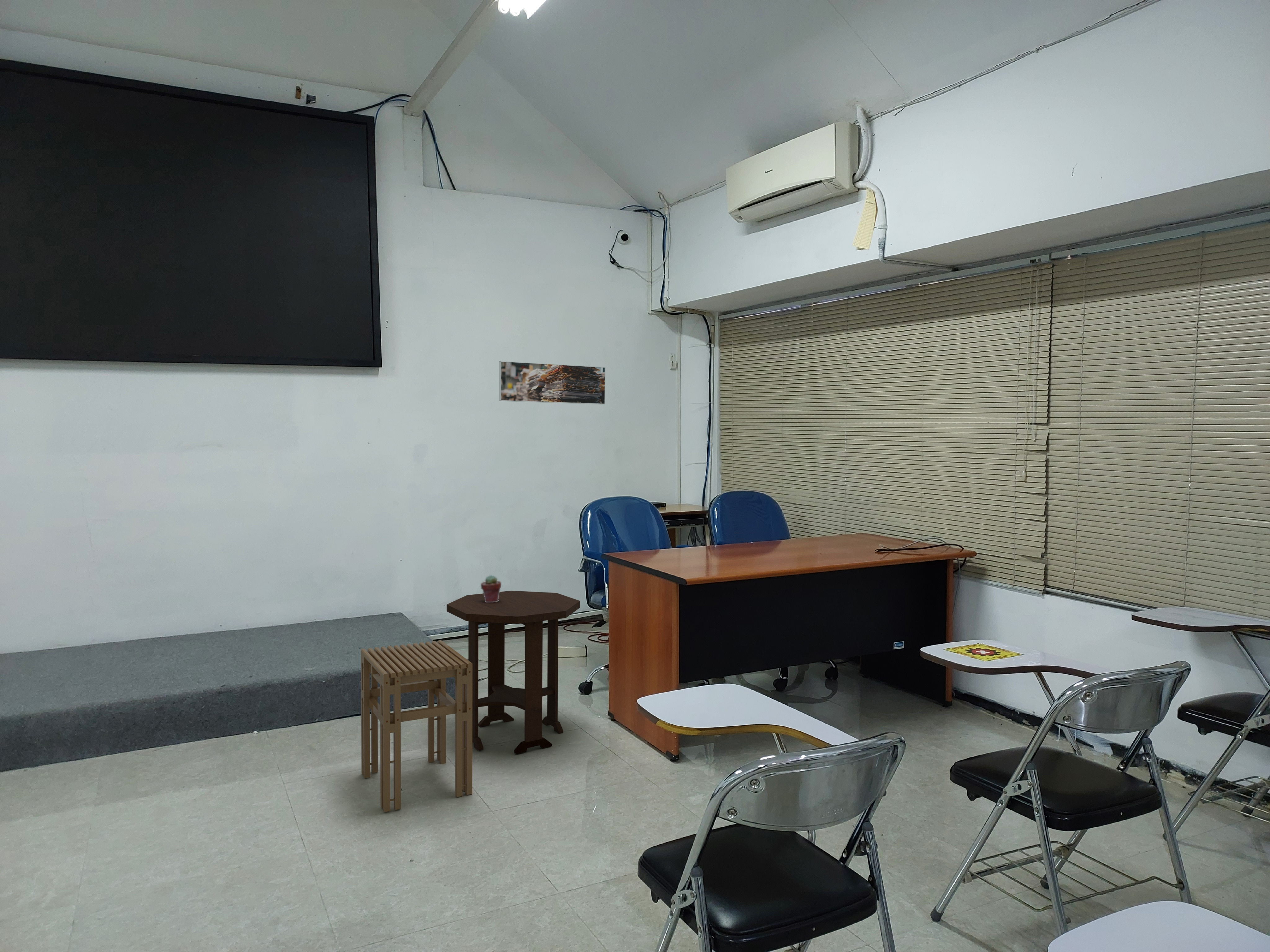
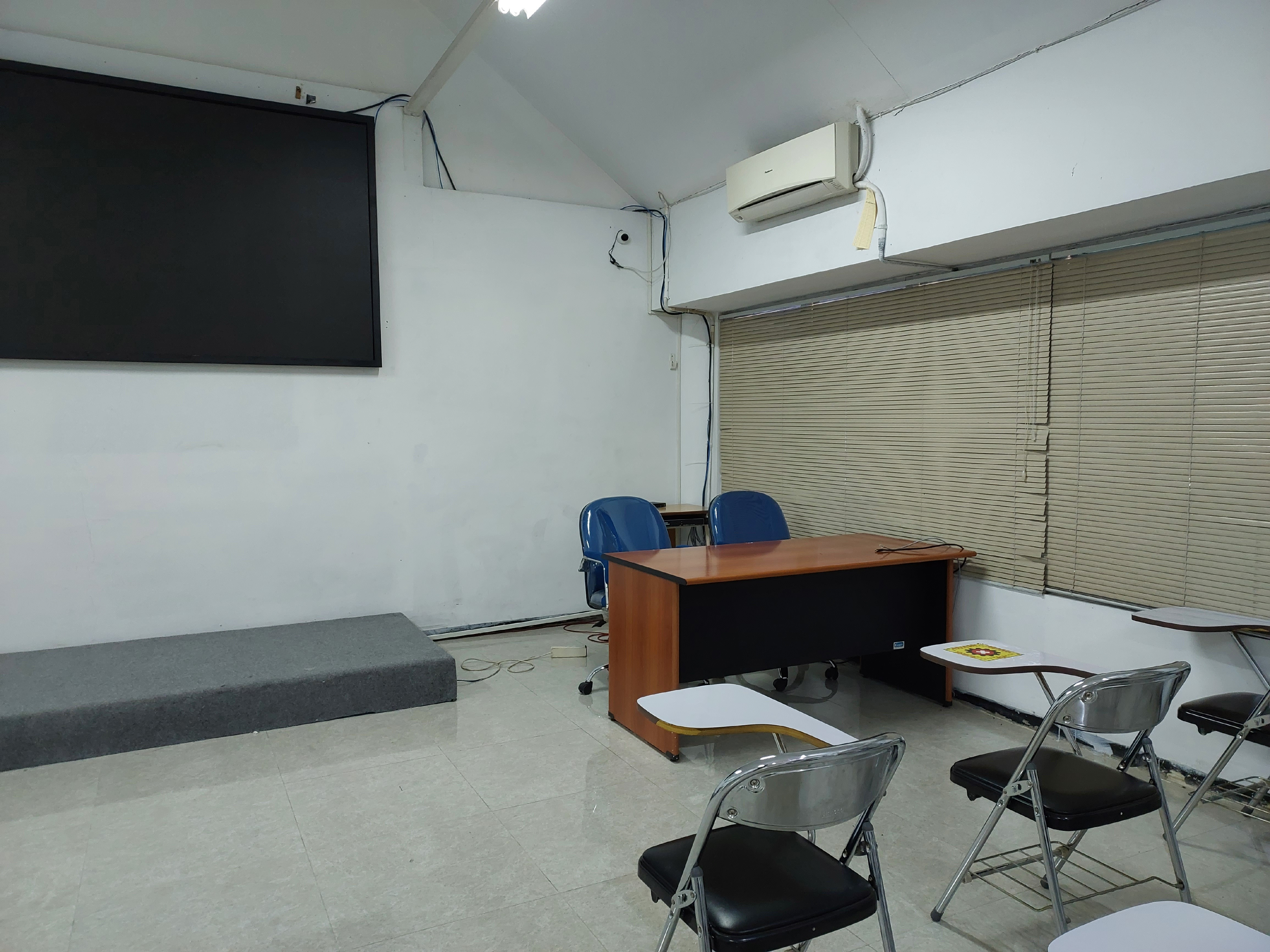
- potted succulent (491, 588)
- stool (415, 720)
- side table (504, 669)
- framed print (554, 383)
